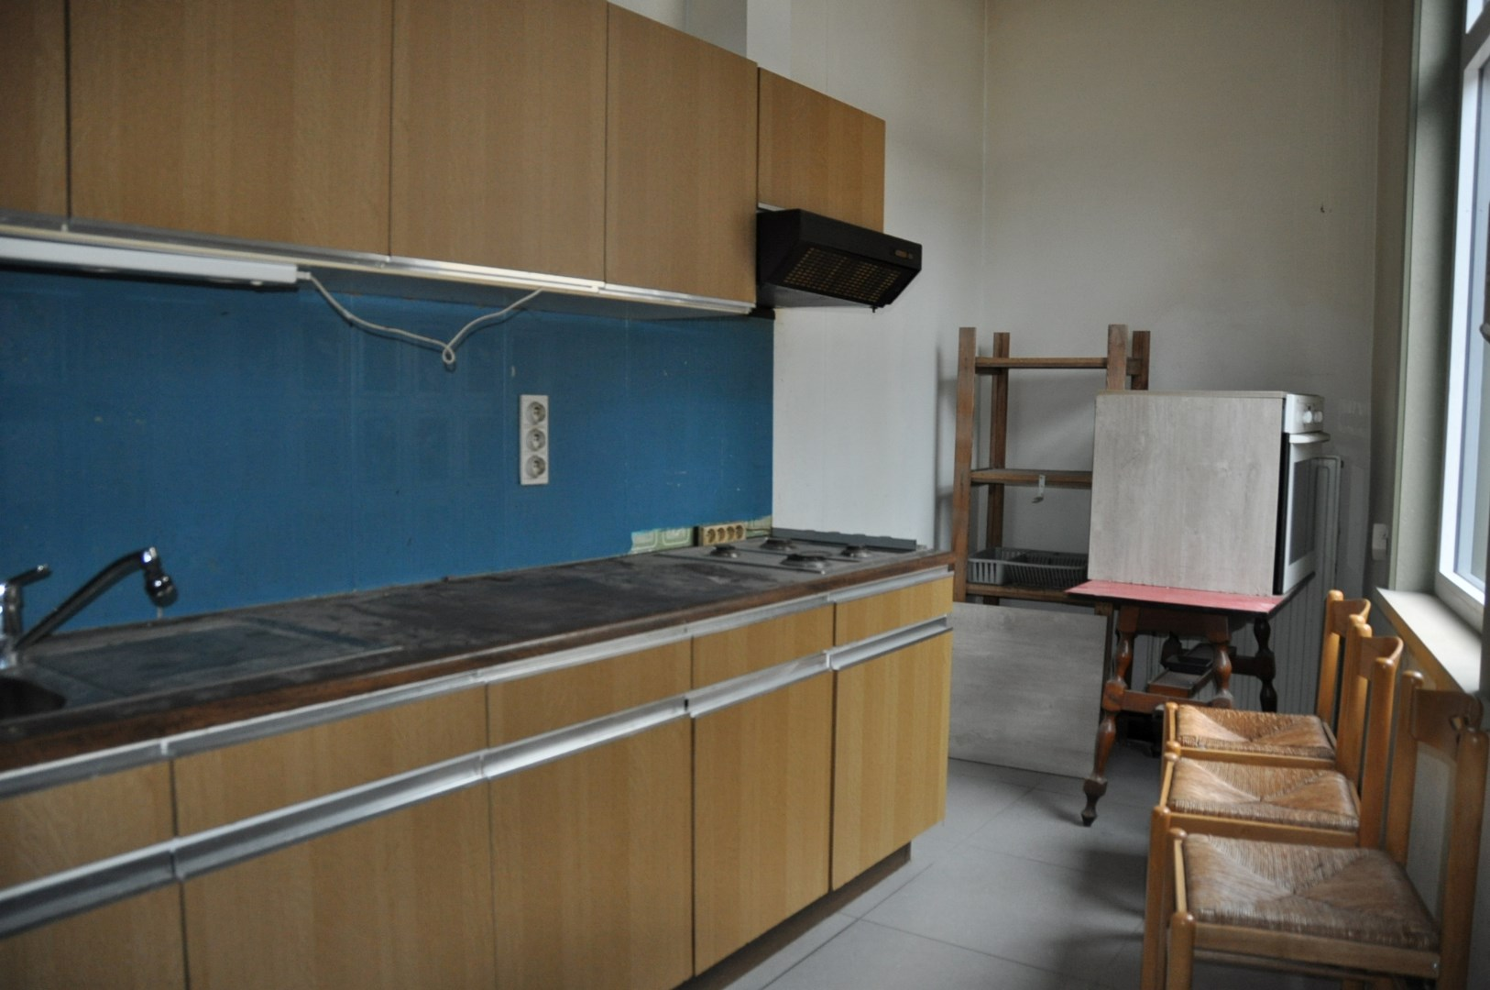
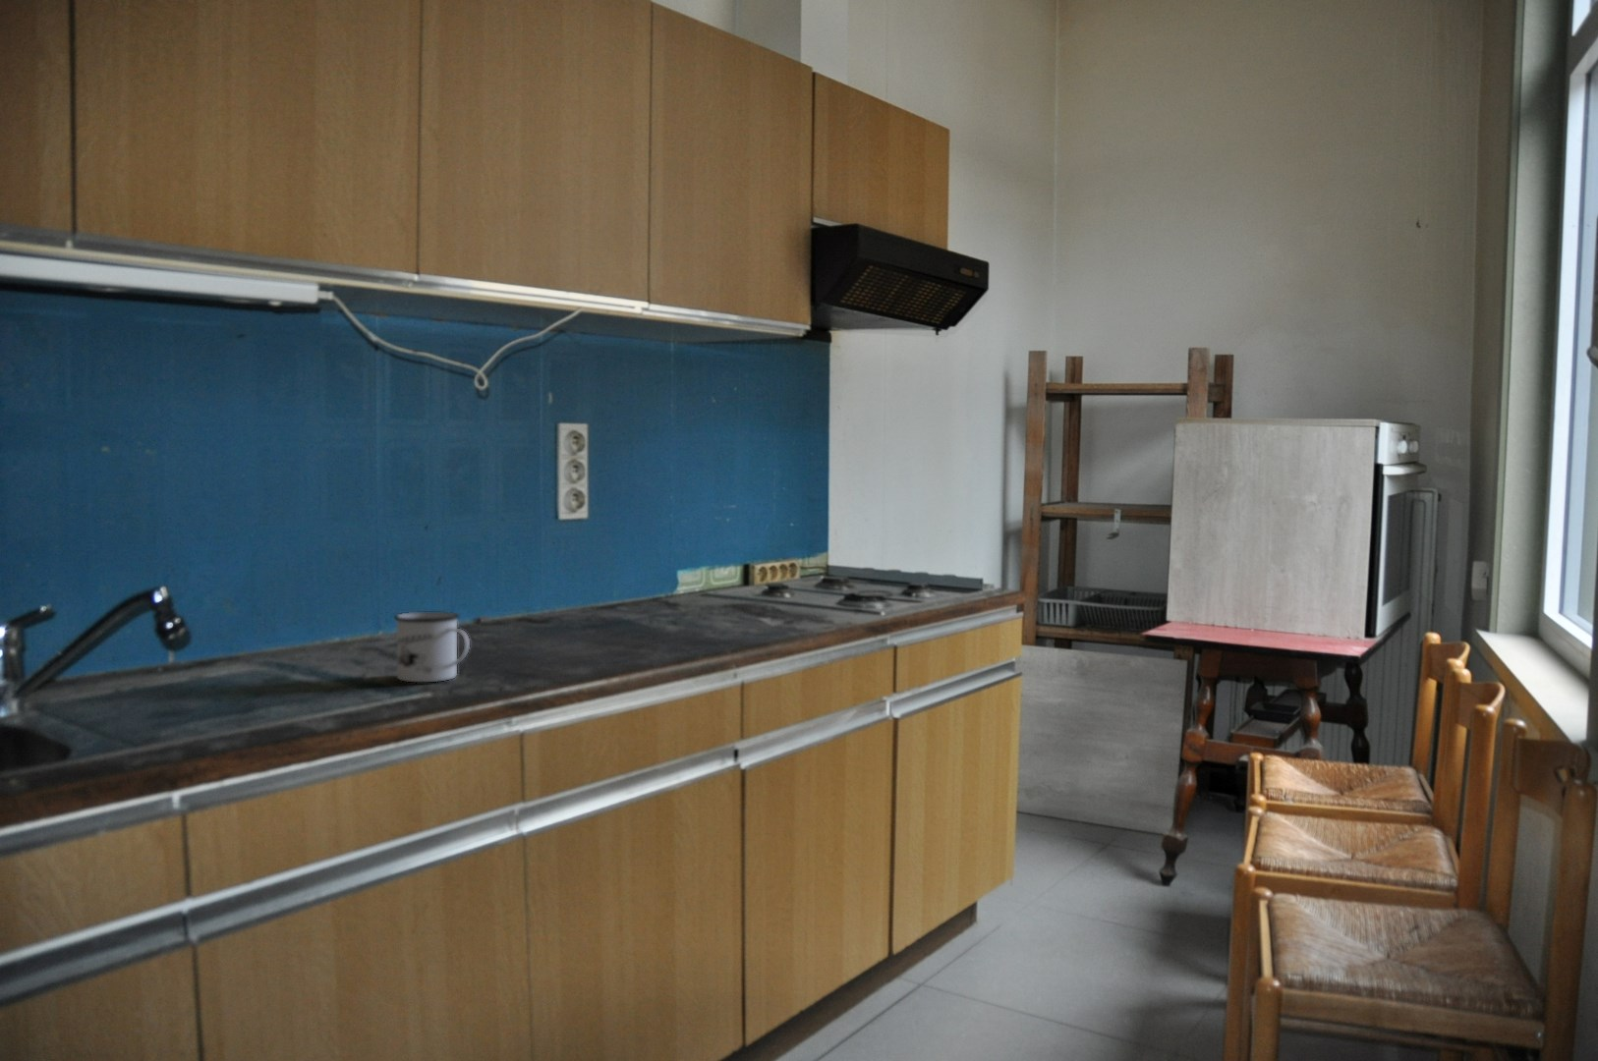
+ mug (435, 647)
